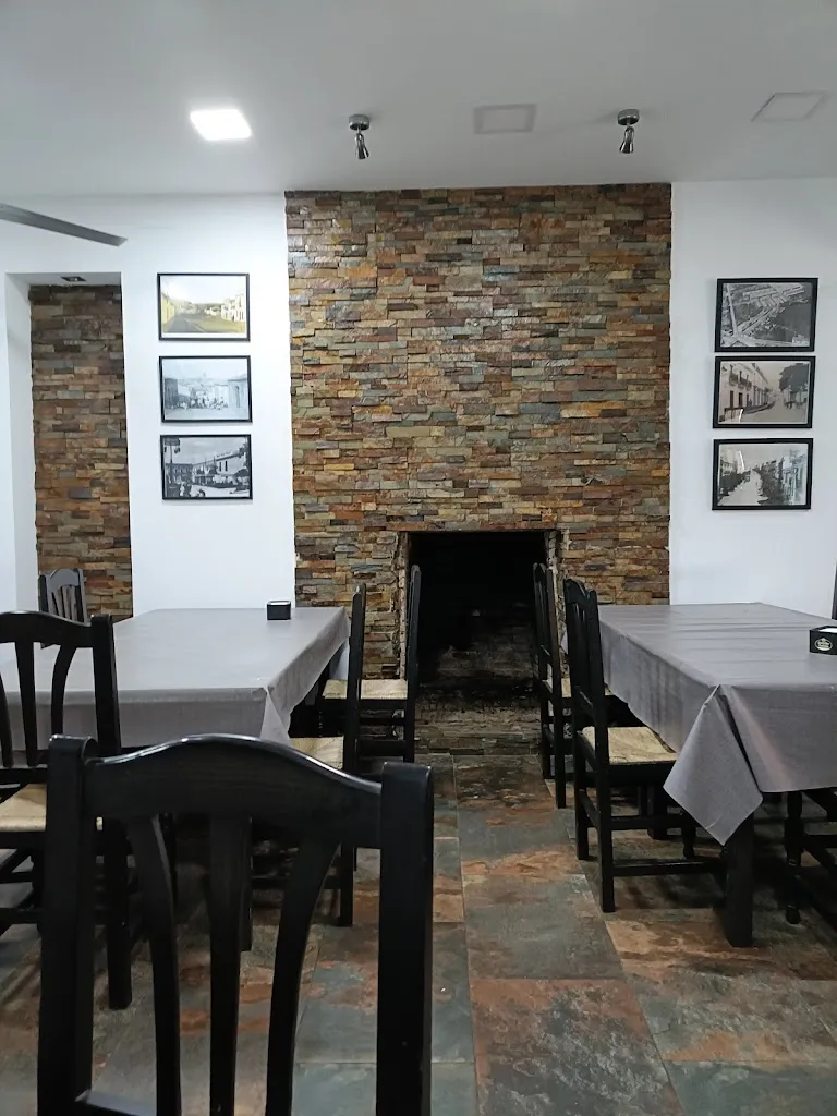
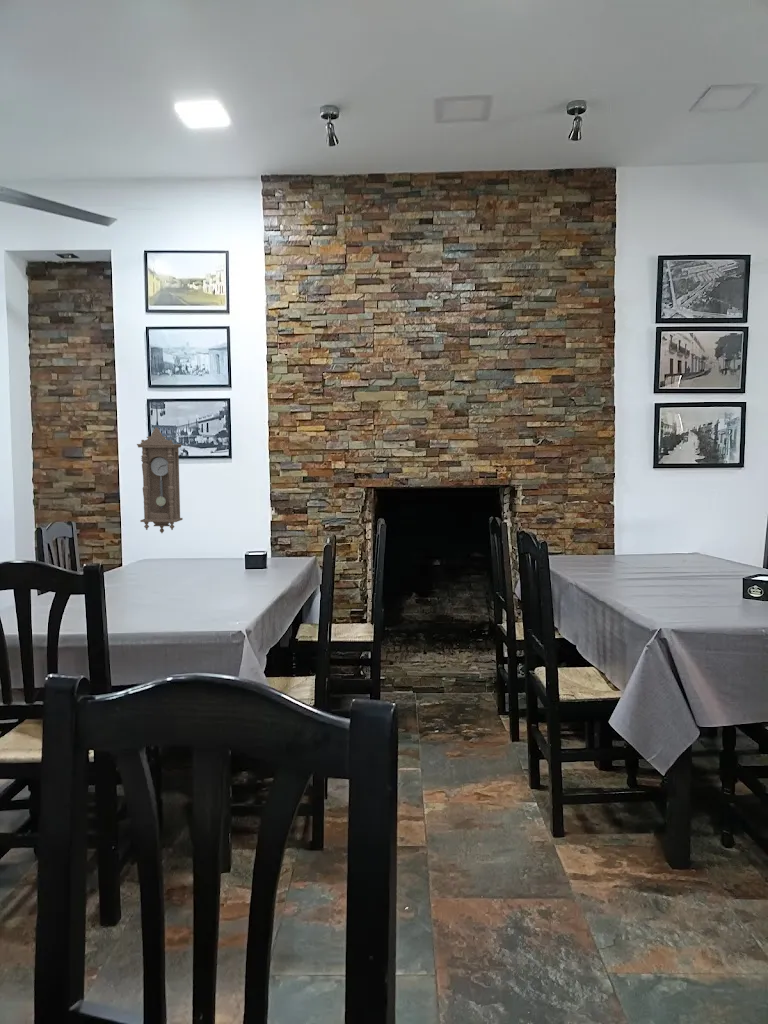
+ pendulum clock (160, 480)
